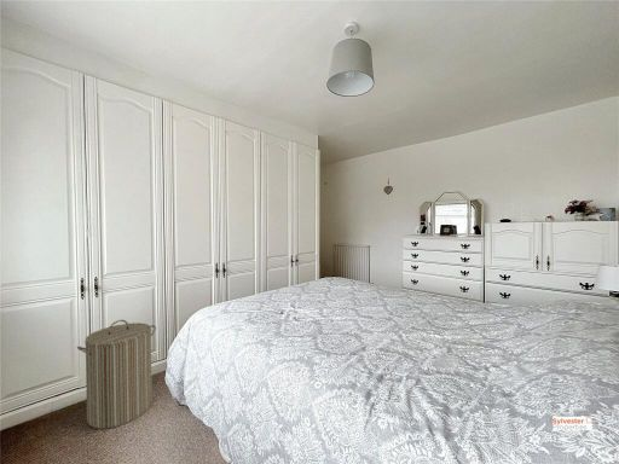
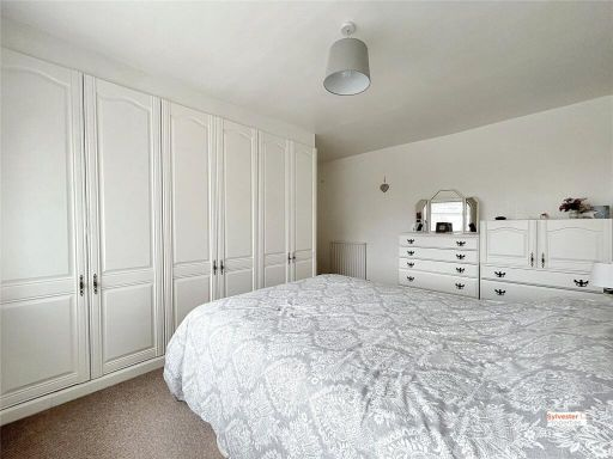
- laundry hamper (120, 365)
